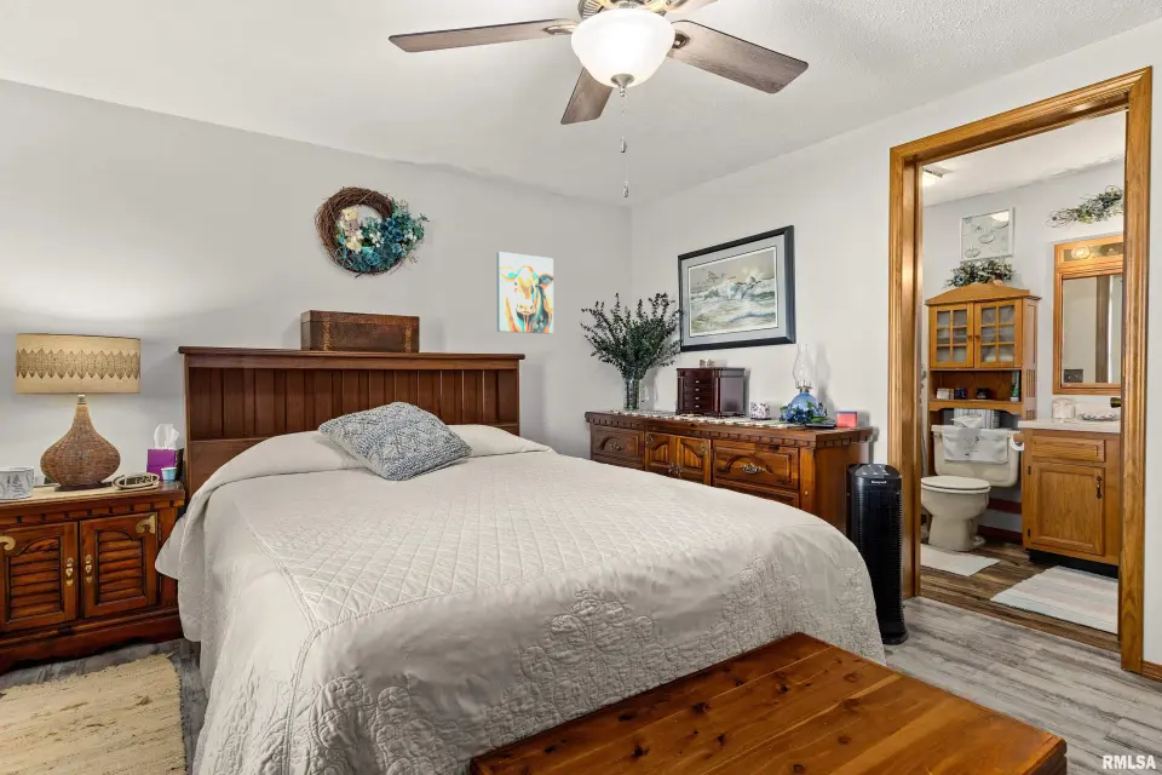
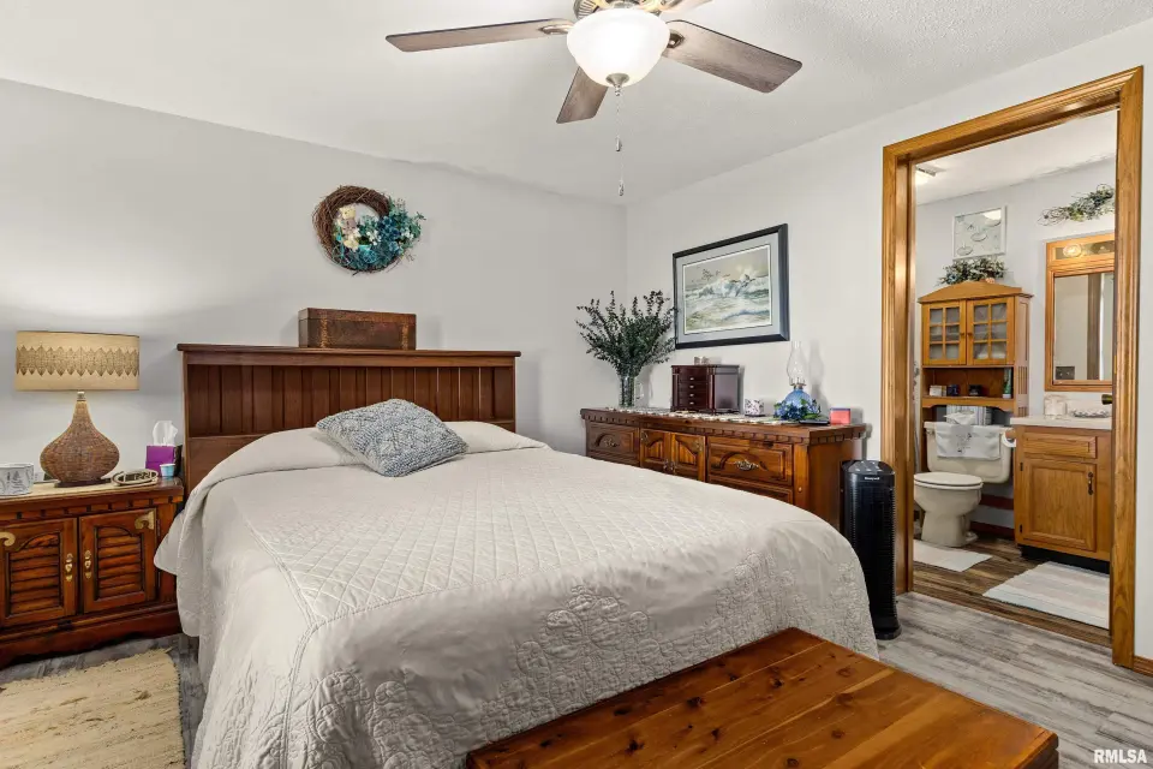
- wall art (525, 293)
